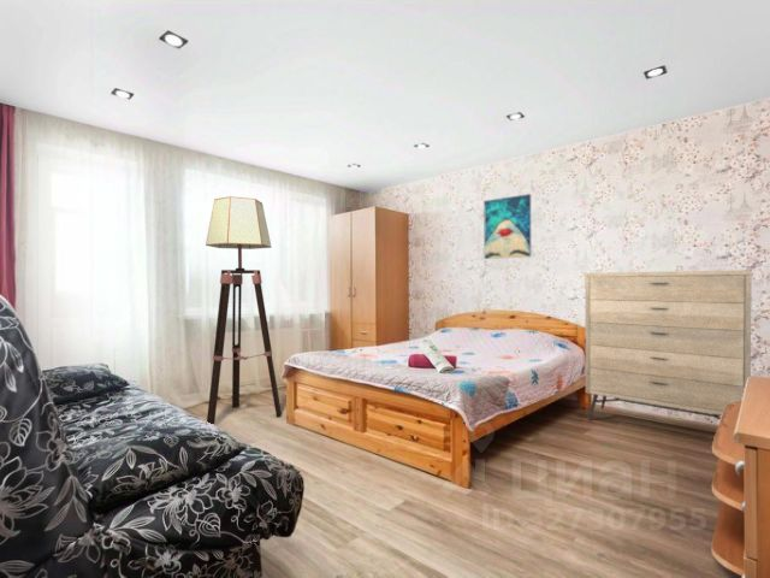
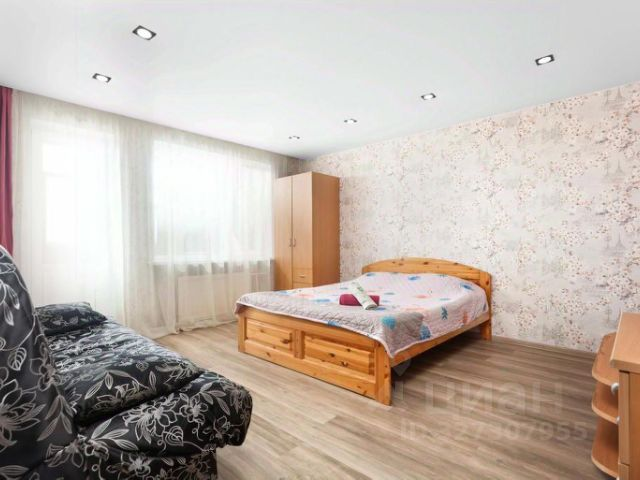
- wall art (507, 228)
- dresser (663, 349)
- floor lamp (239, 307)
